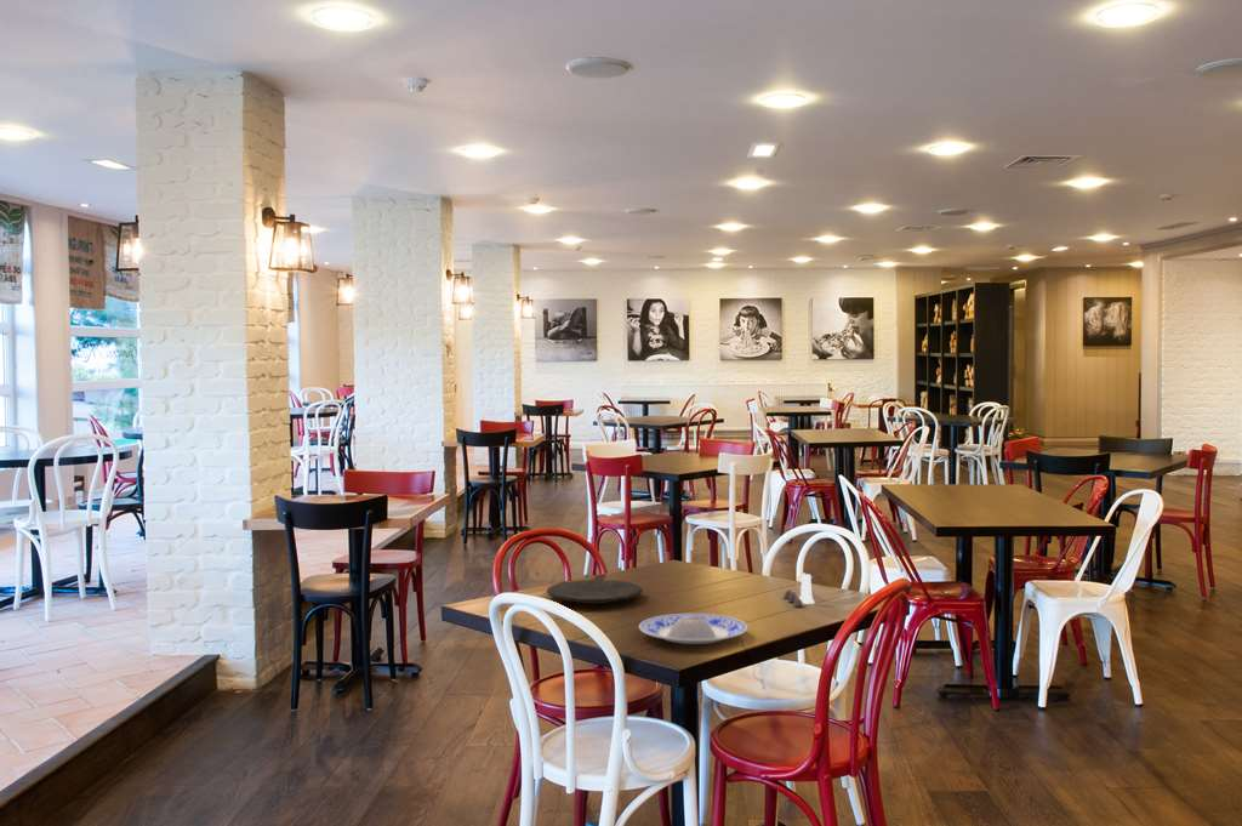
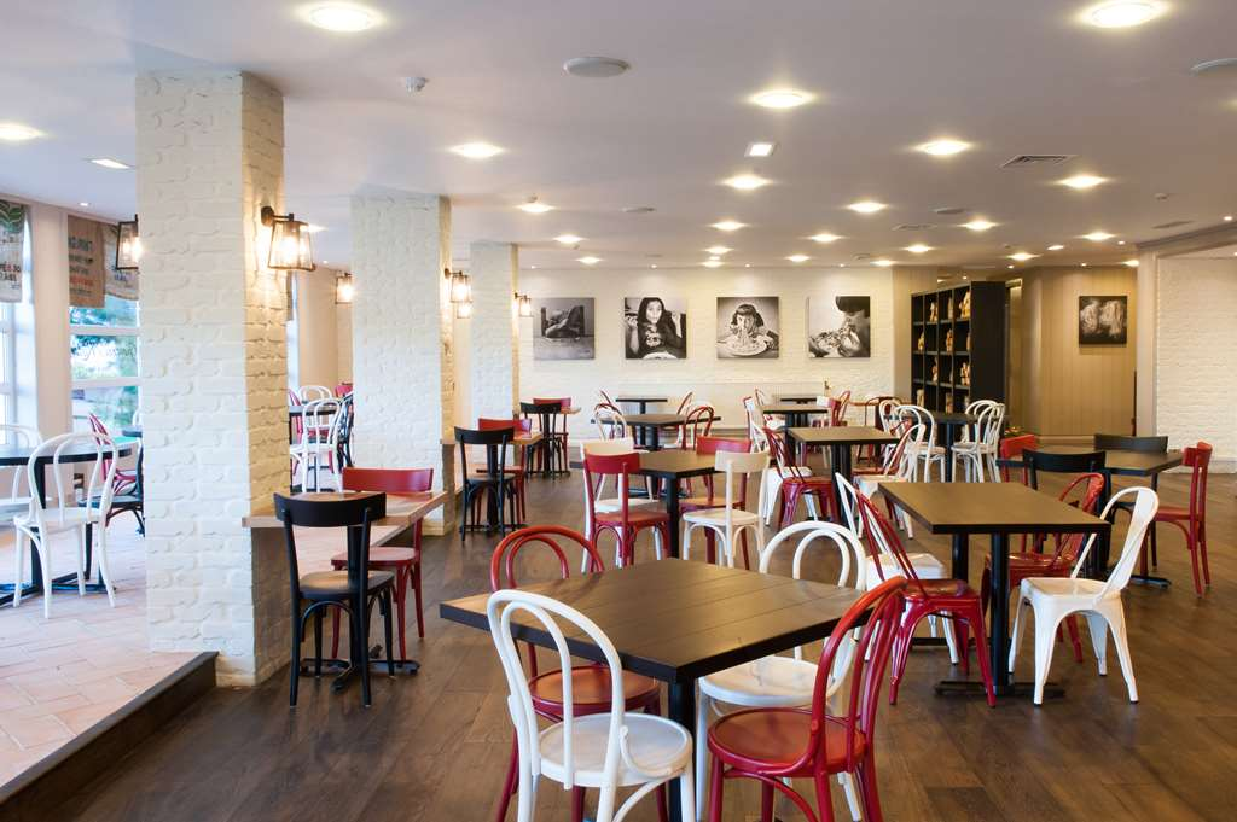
- salt and pepper shaker set (801, 588)
- plate (693, 625)
- plate (594, 593)
